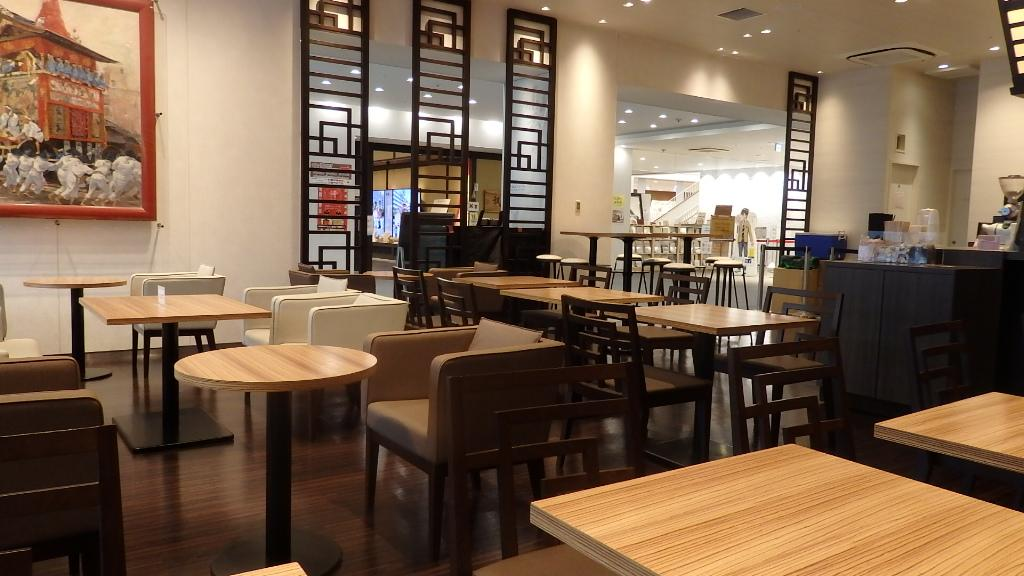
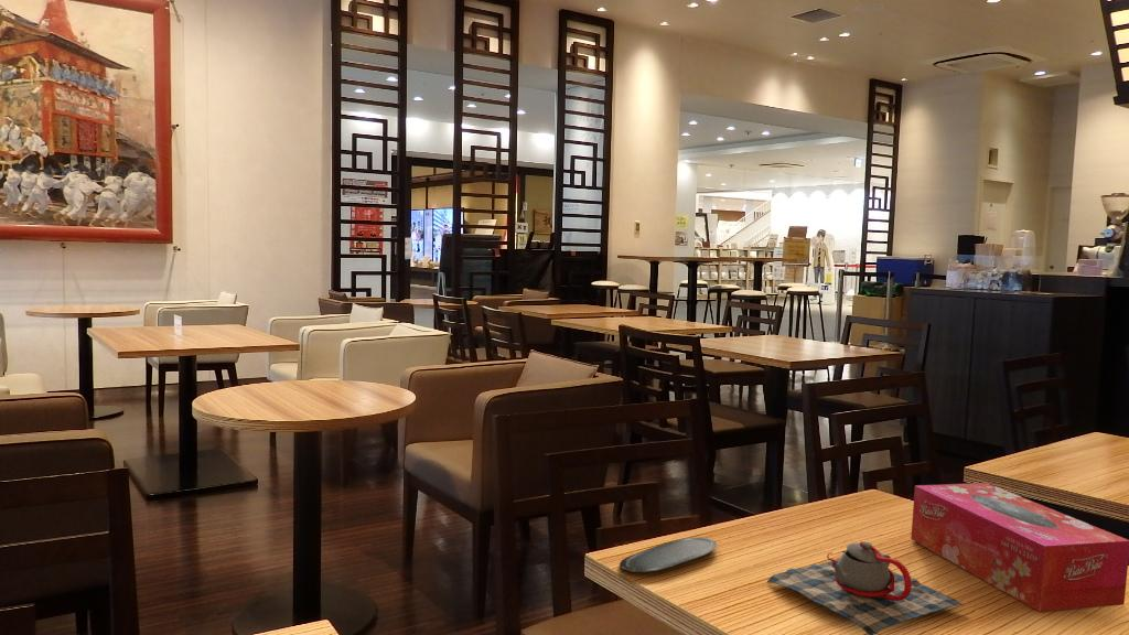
+ tissue box (1009, 539)
+ oval tray (669, 553)
+ teapot (863, 568)
